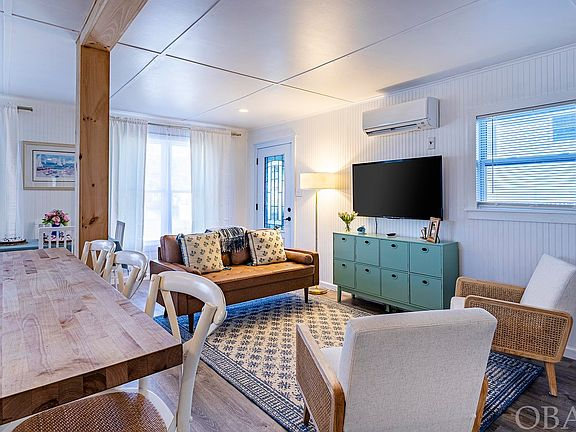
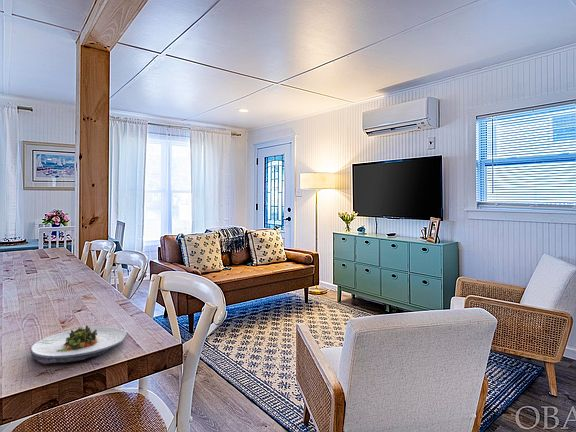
+ salad plate (80, 336)
